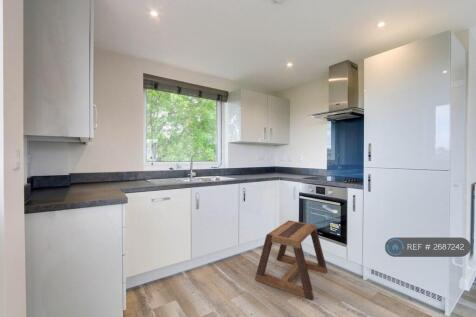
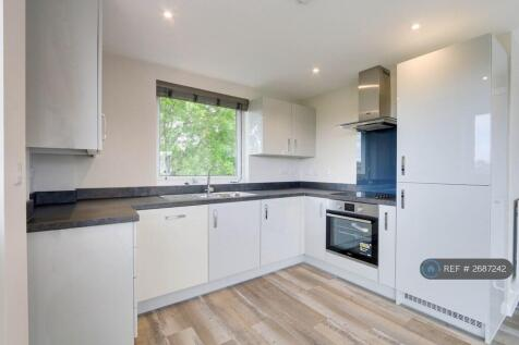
- stool (294, 252)
